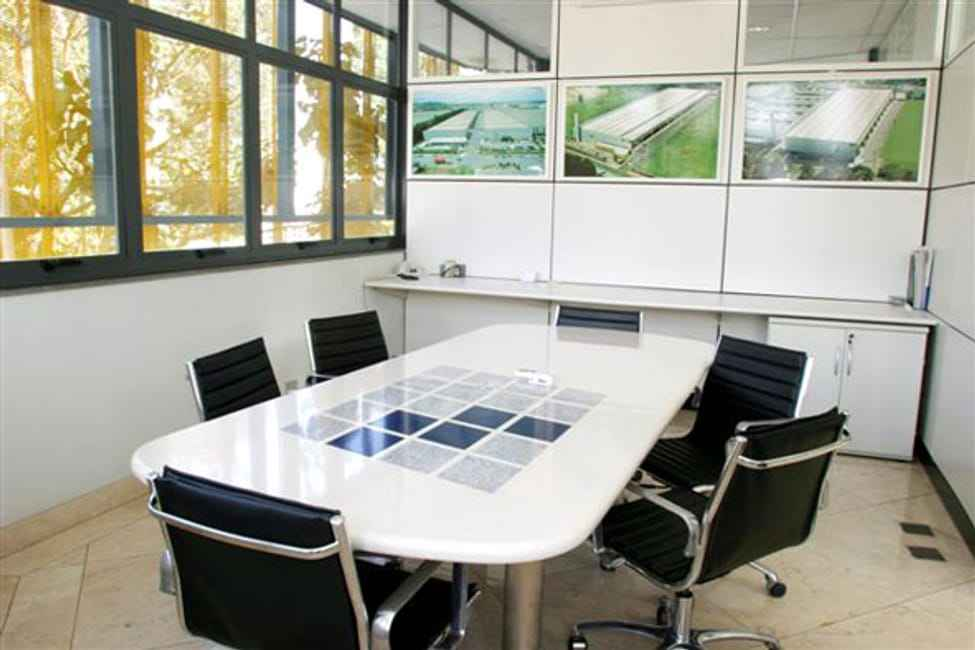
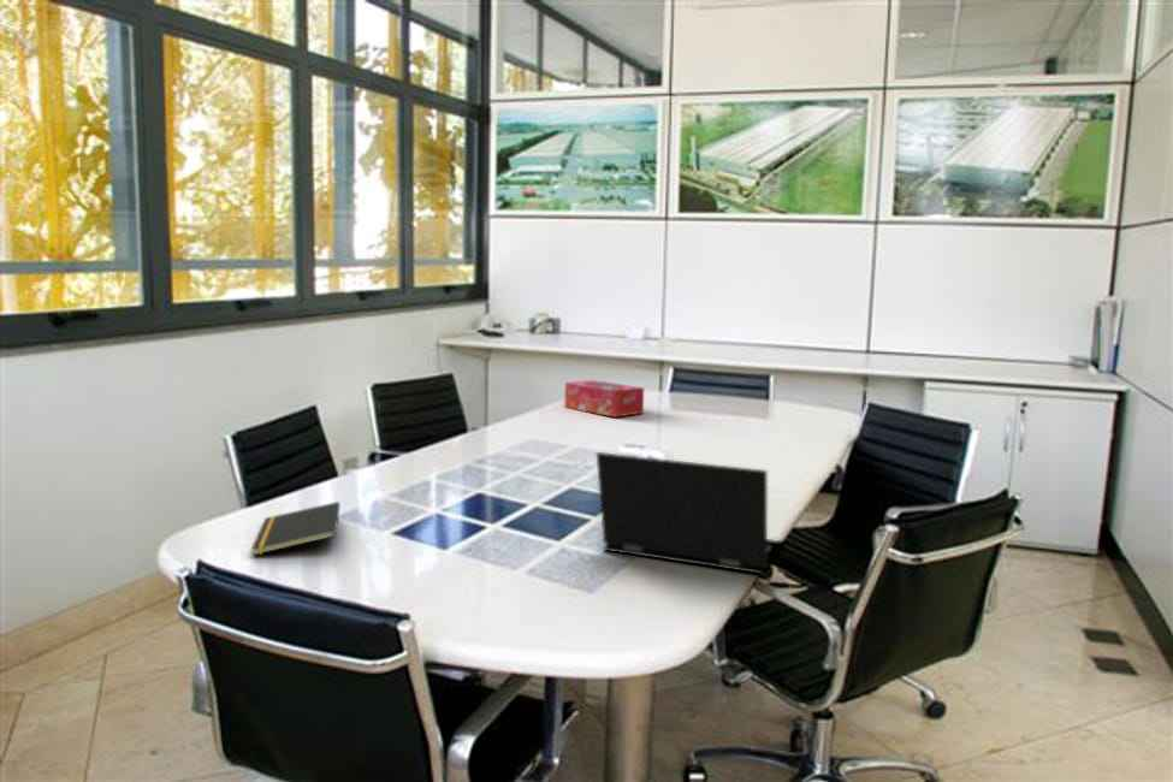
+ notepad (298, 526)
+ tissue box (603, 397)
+ laptop (694, 500)
